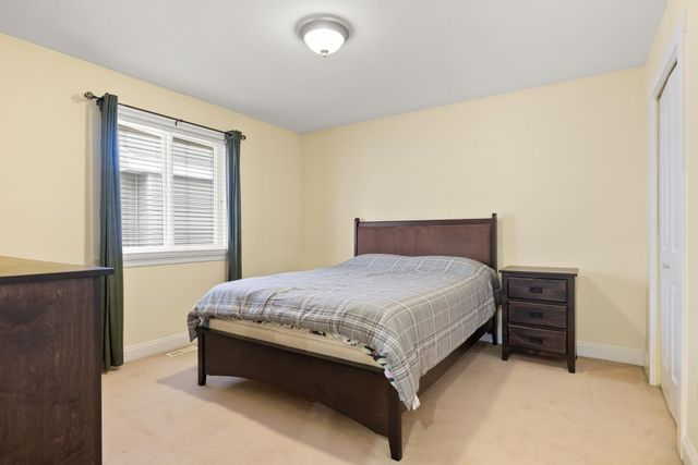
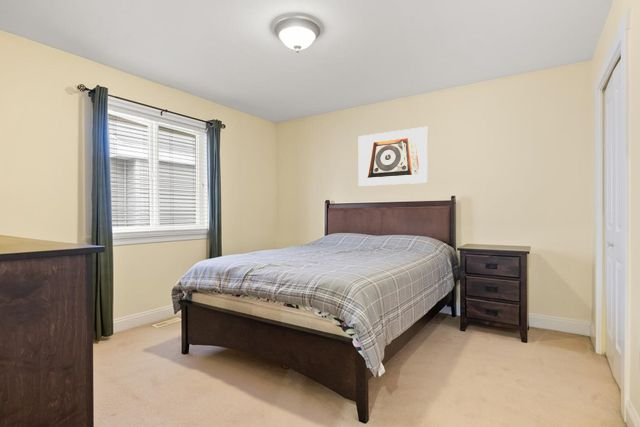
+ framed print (391, 158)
